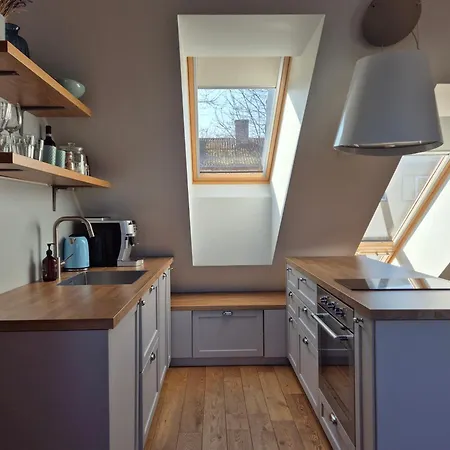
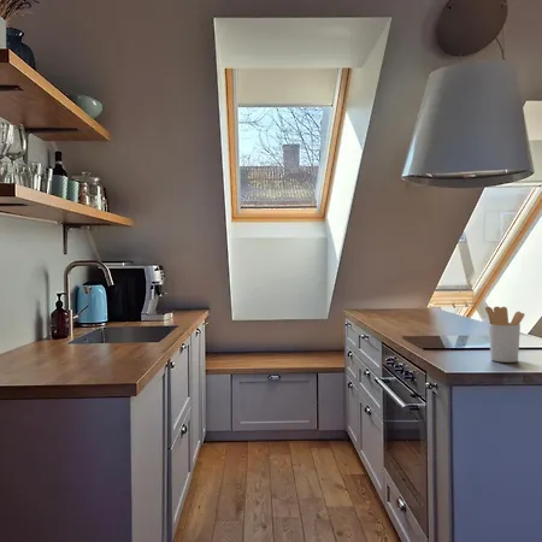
+ utensil holder (501, 331)
